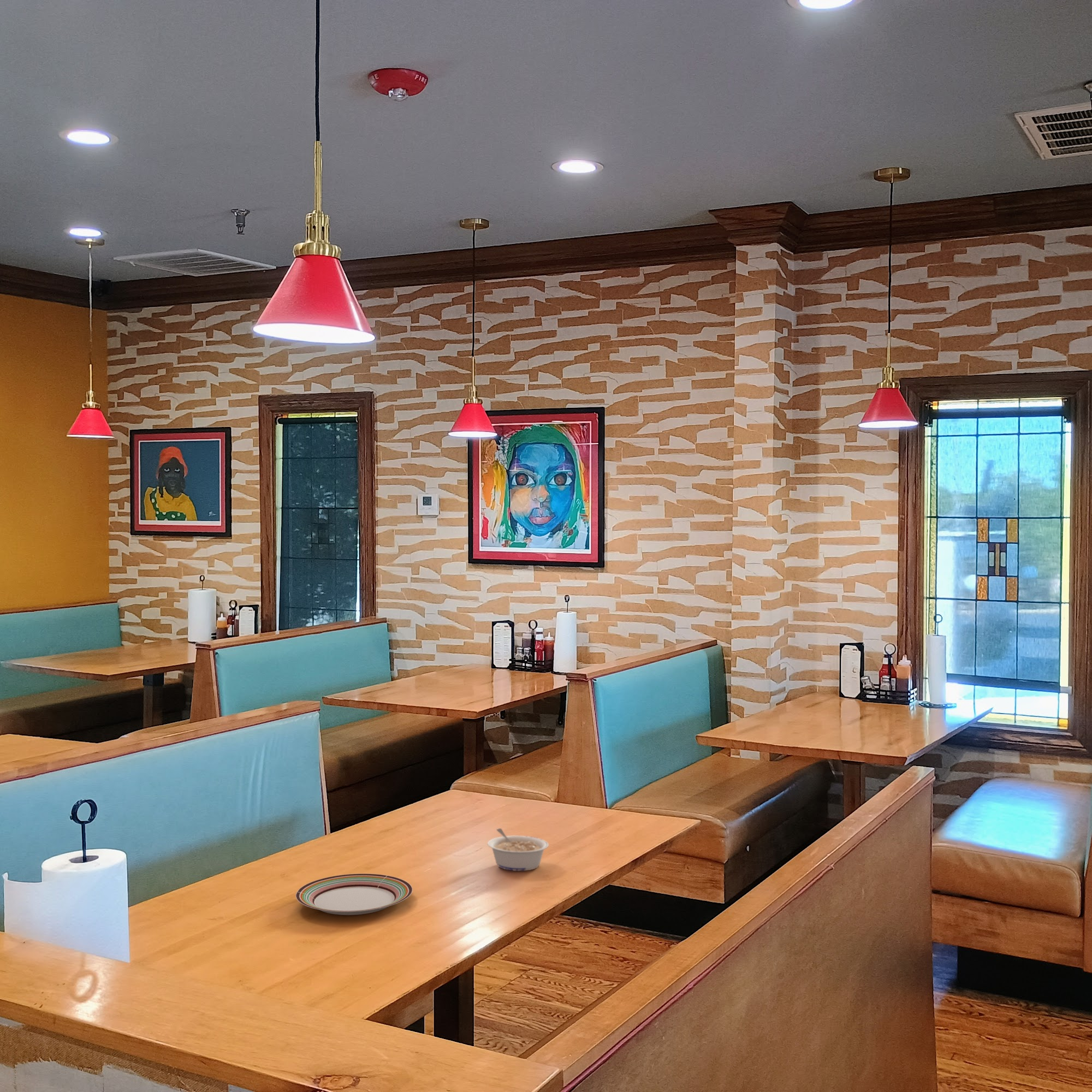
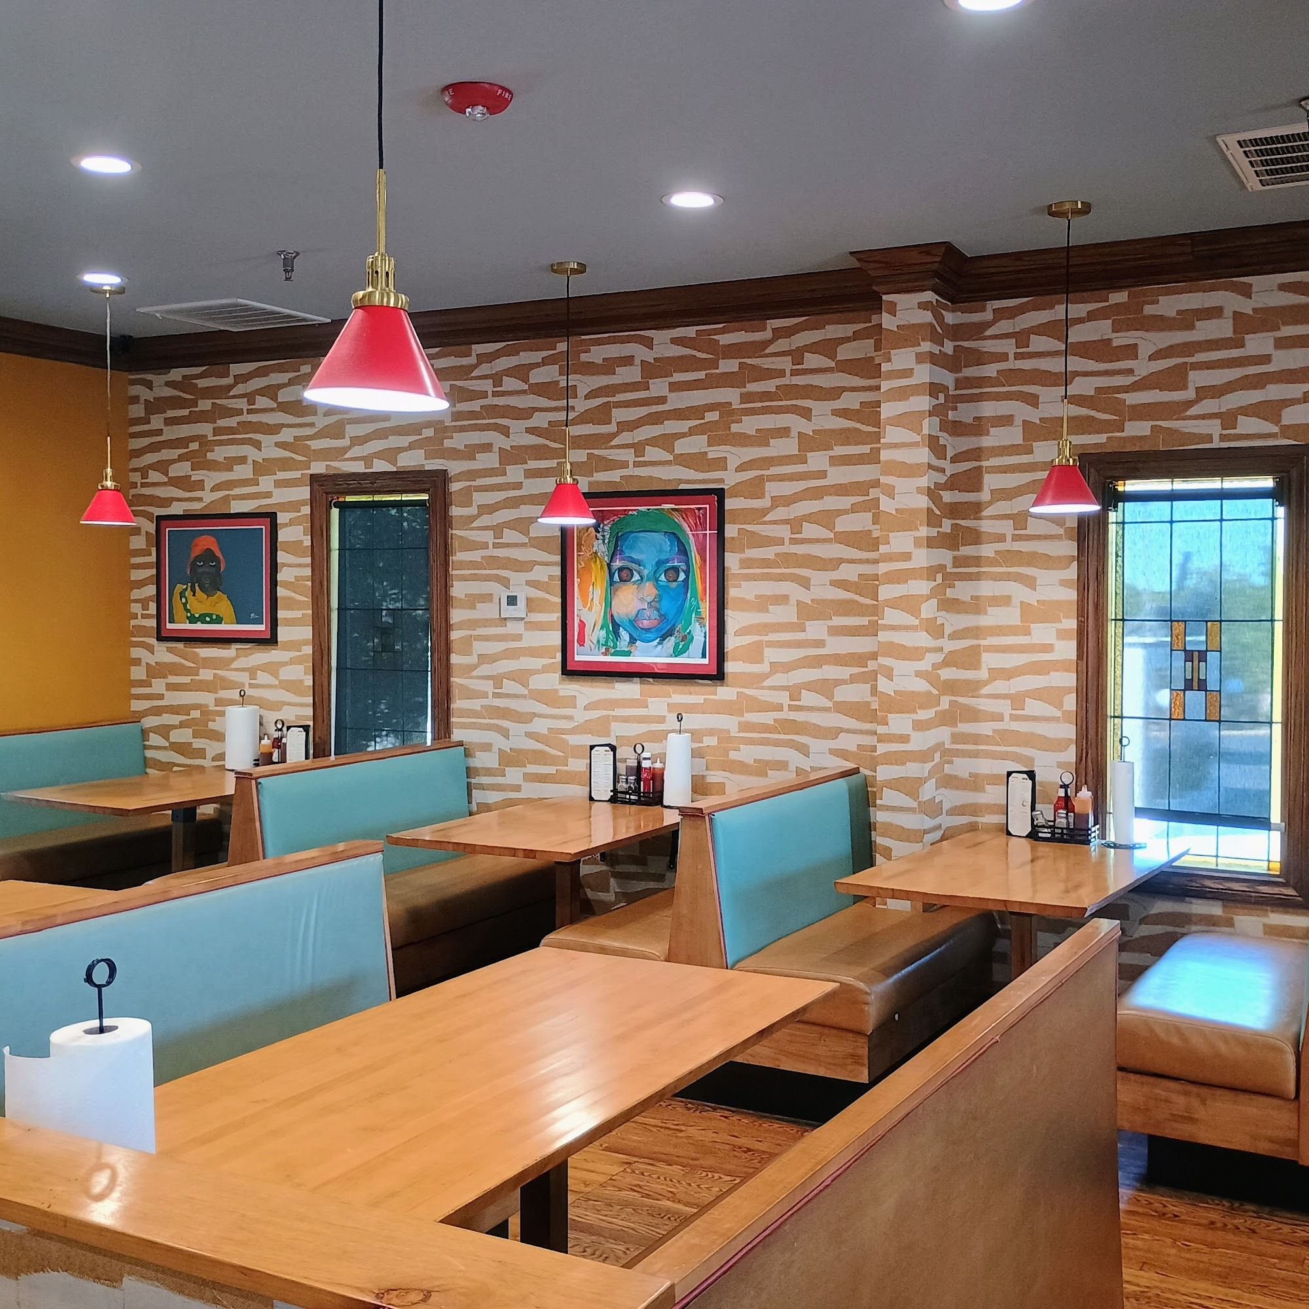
- plate (354, 897)
- legume (515, 852)
